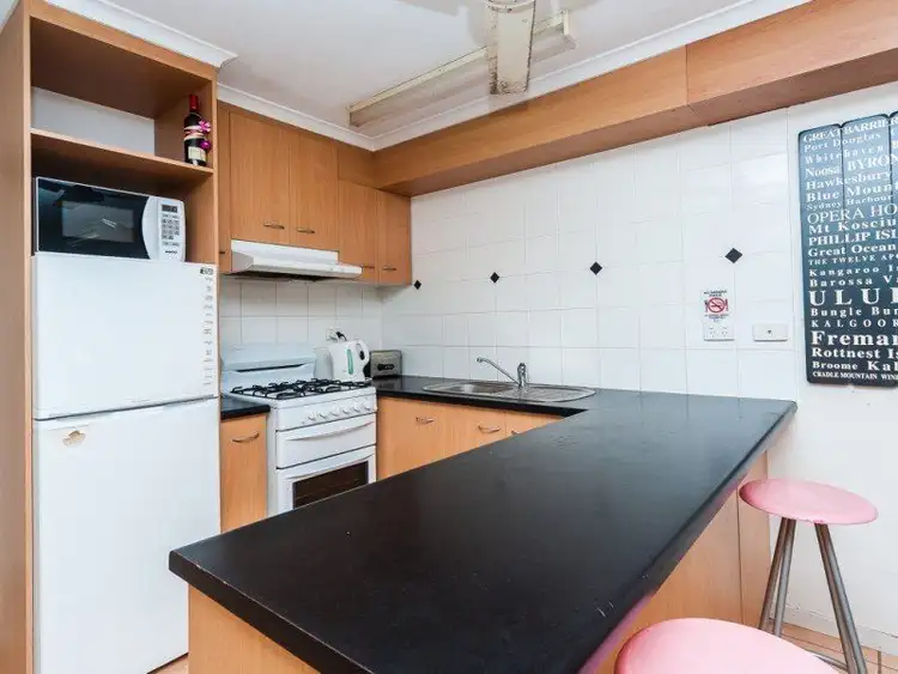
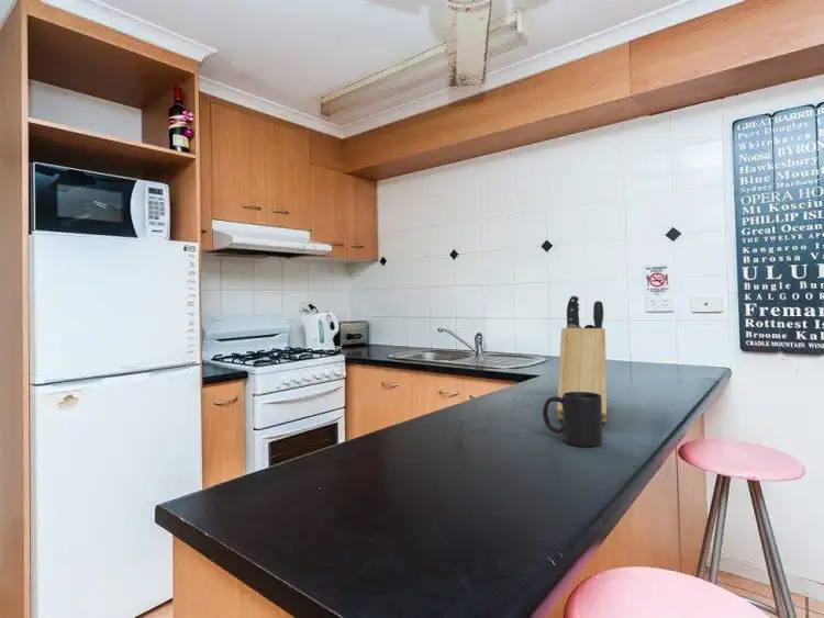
+ knife block (582, 351)
+ mug (571, 416)
